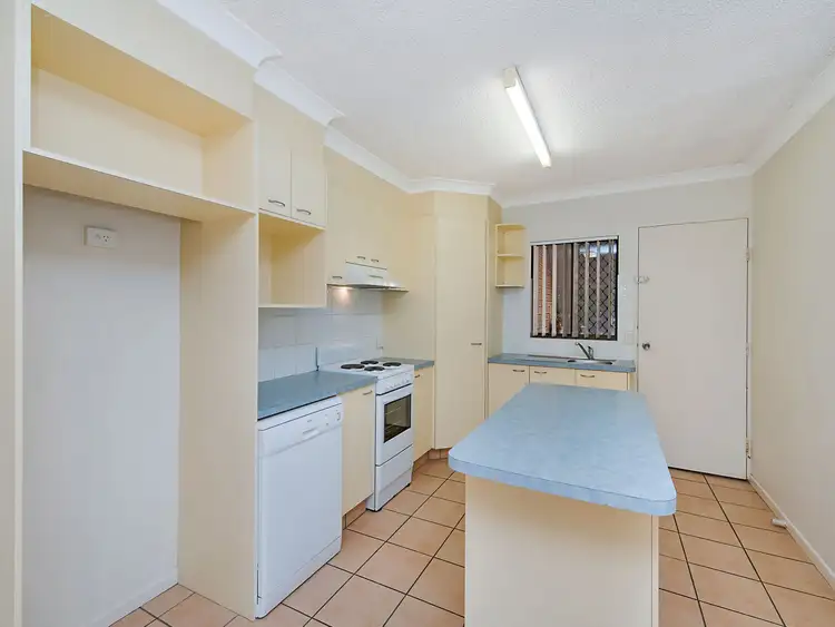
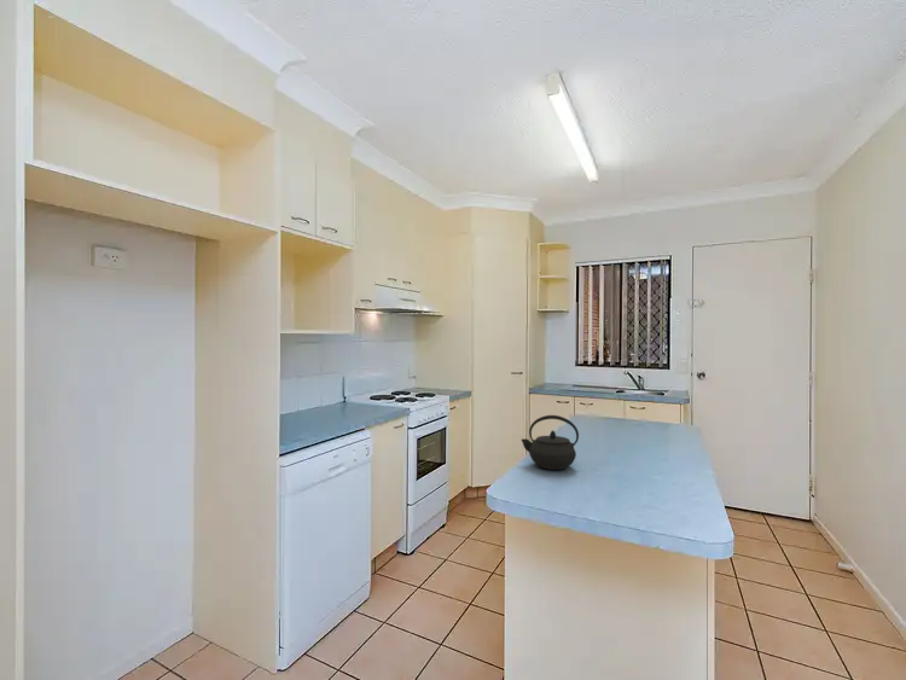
+ kettle (548, 440)
